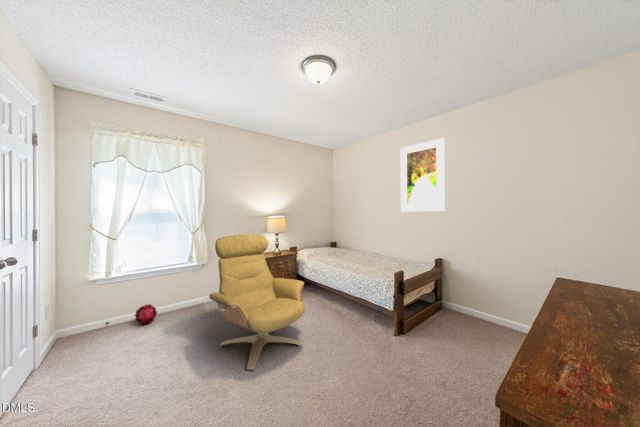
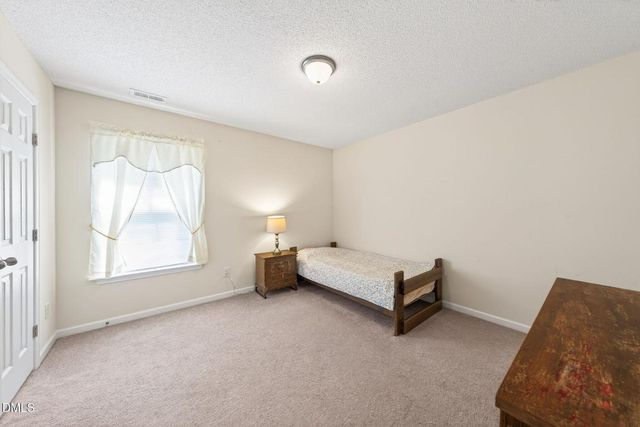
- chair (258, 290)
- decorative ball (146, 314)
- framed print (421, 177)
